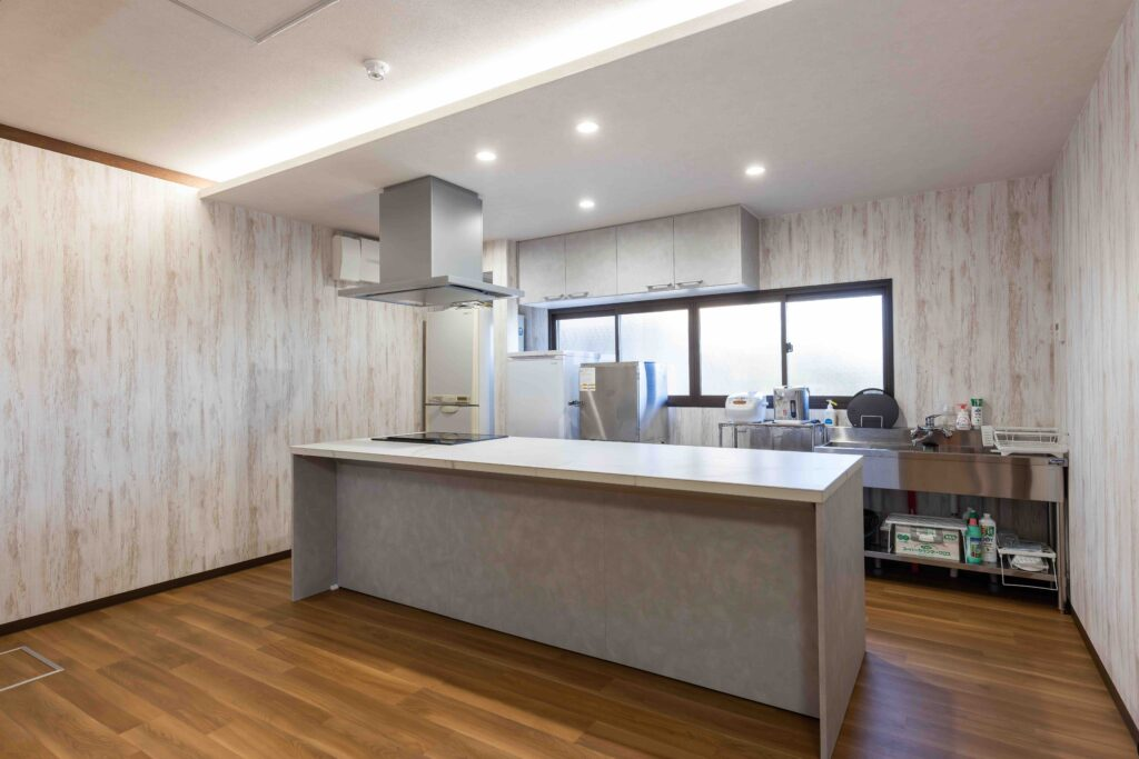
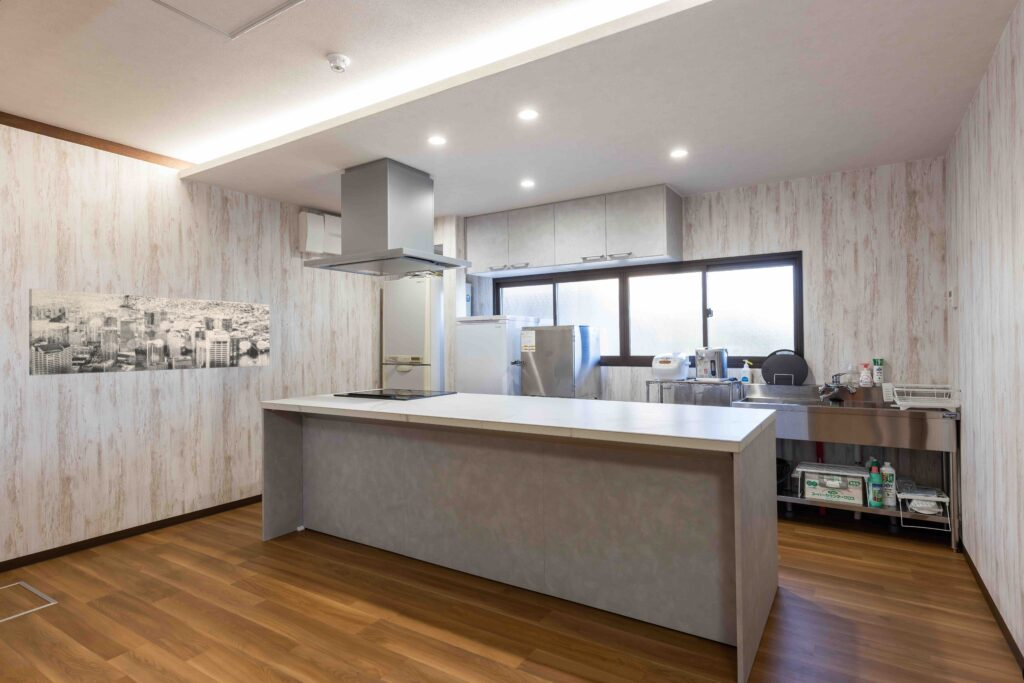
+ wall art (169, 333)
